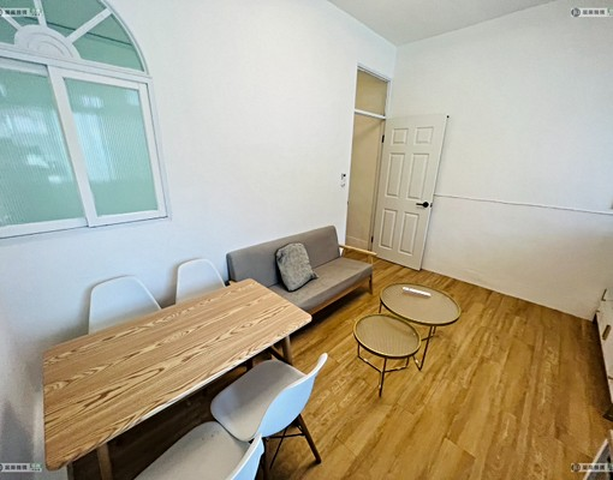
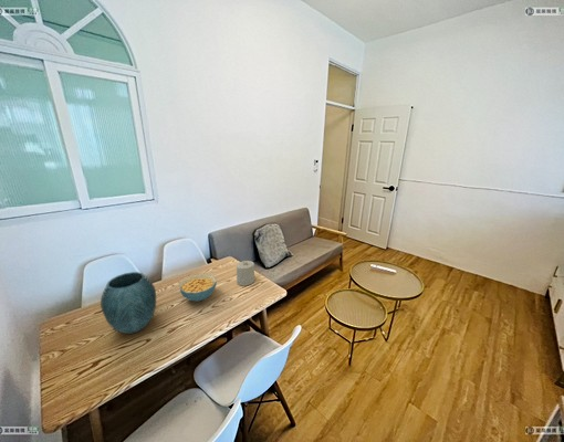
+ cereal bowl (198, 290)
+ candle (246, 271)
+ vase (130, 303)
